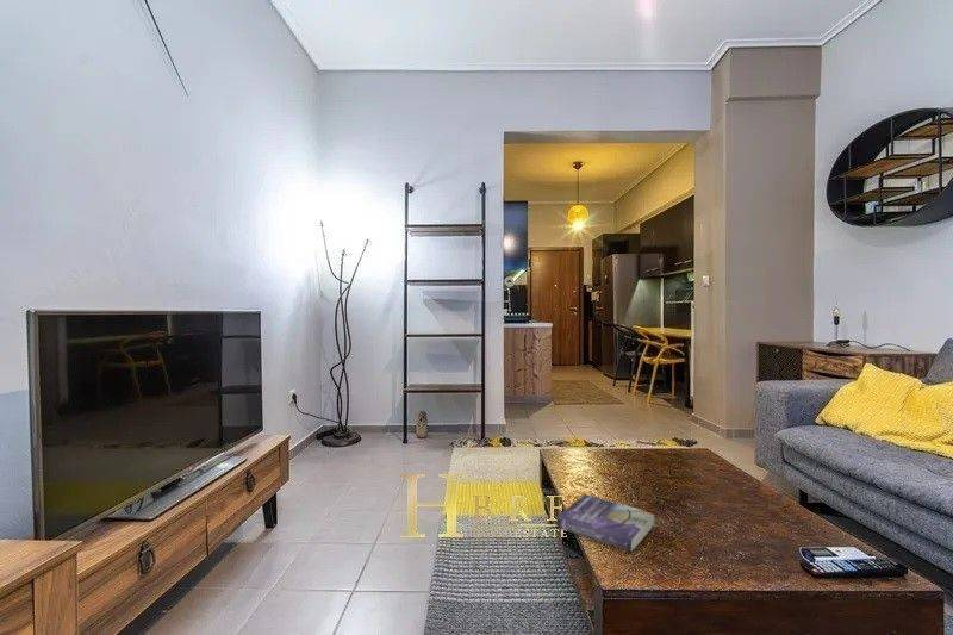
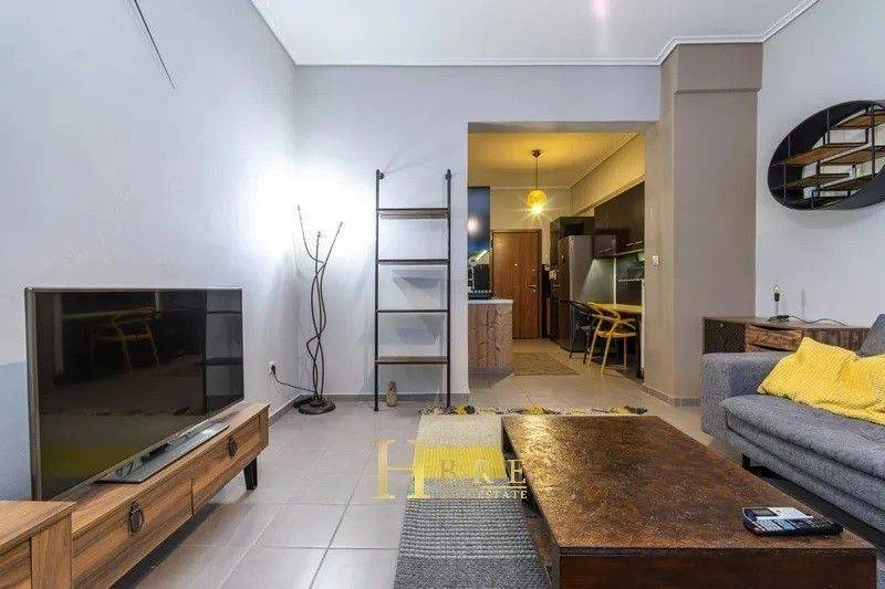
- book (606, 519)
